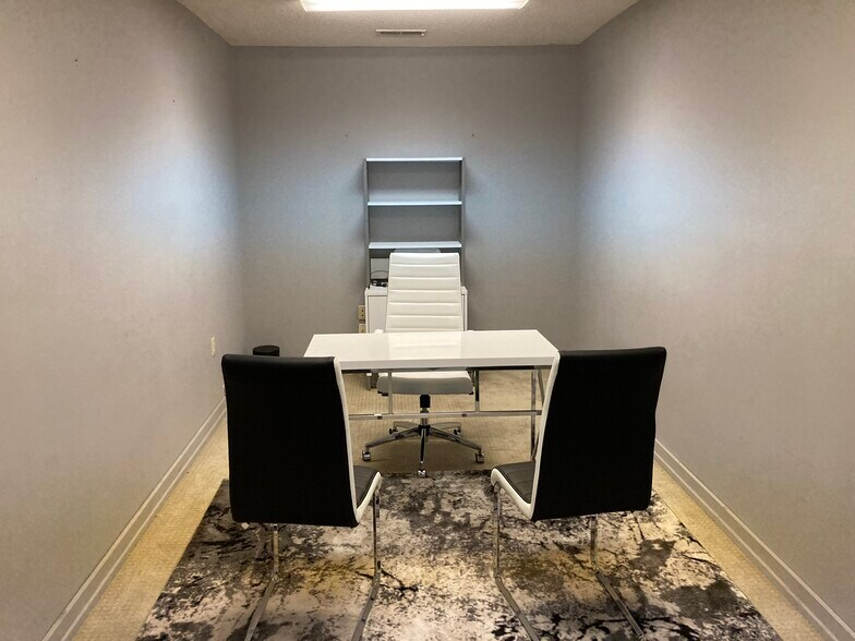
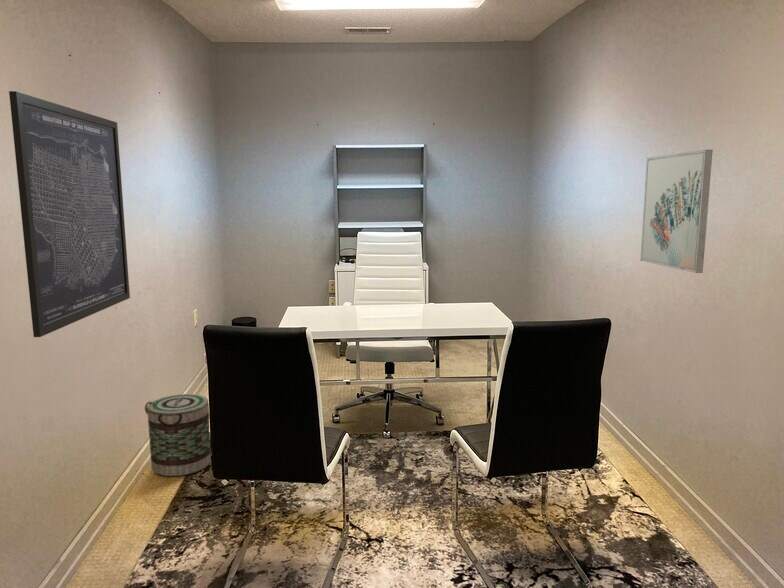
+ wall art (672, 211)
+ basket (178, 431)
+ wall art (81, 214)
